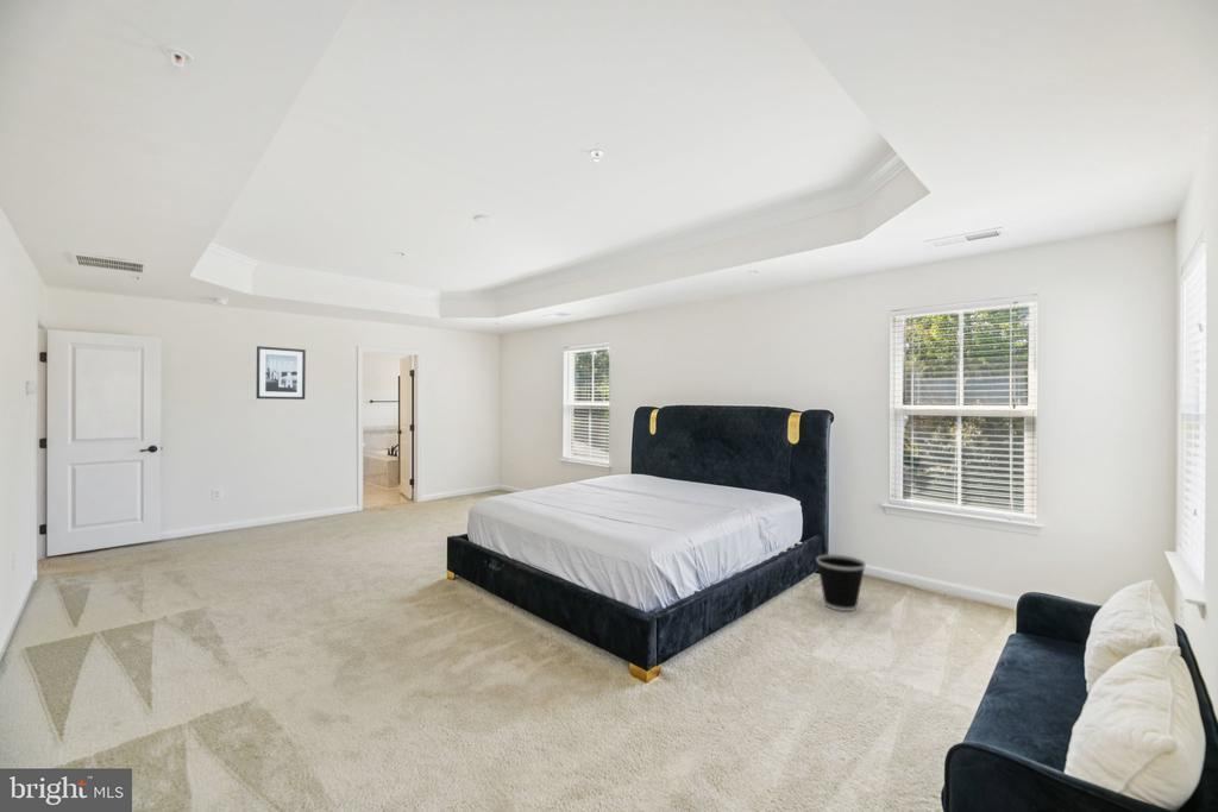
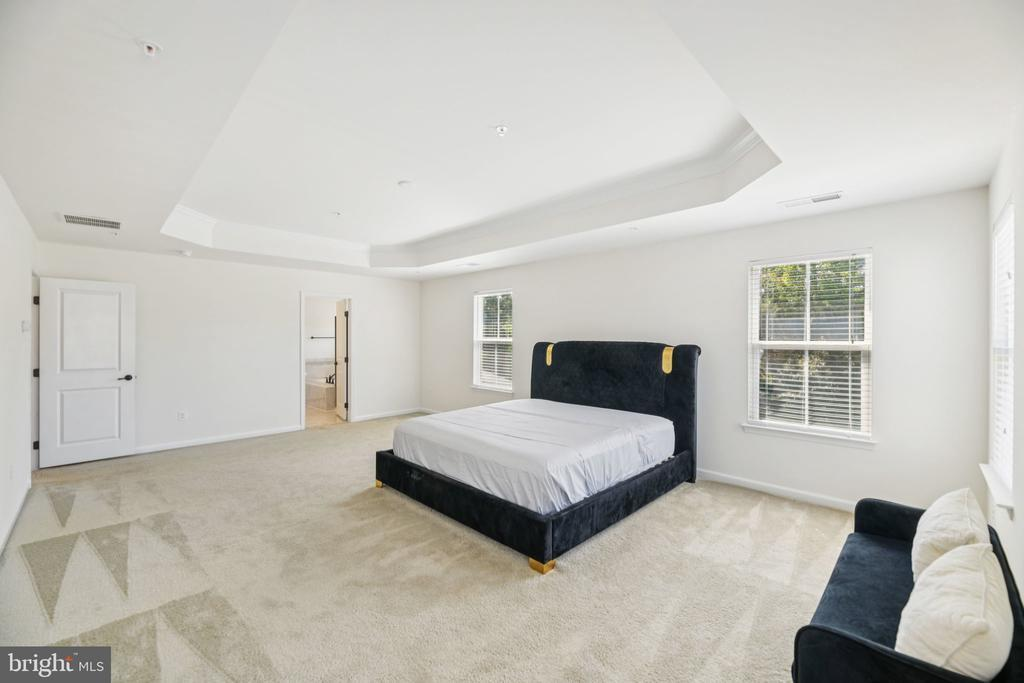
- wall art (281, 373)
- wastebasket (840, 583)
